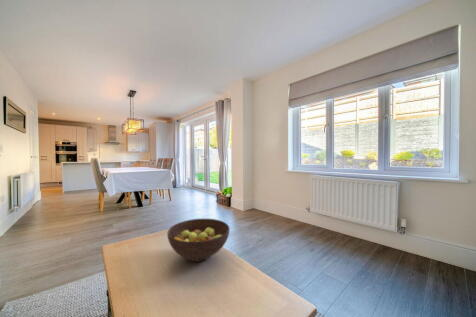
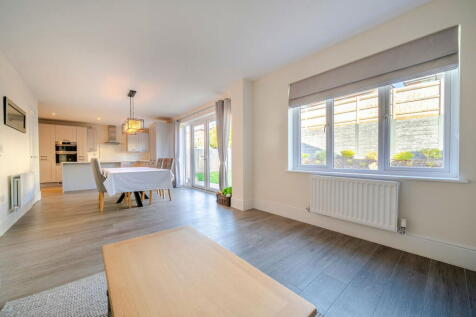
- fruit bowl (199, 242)
